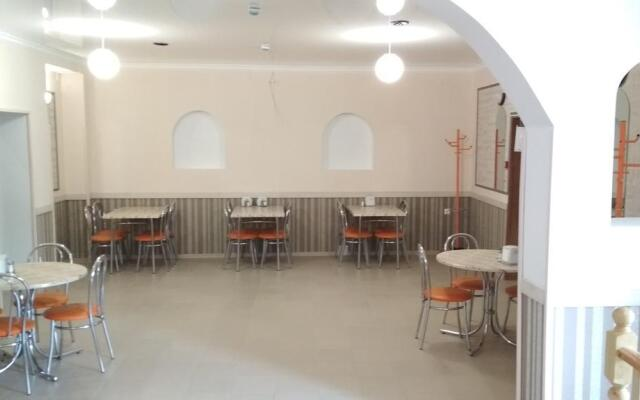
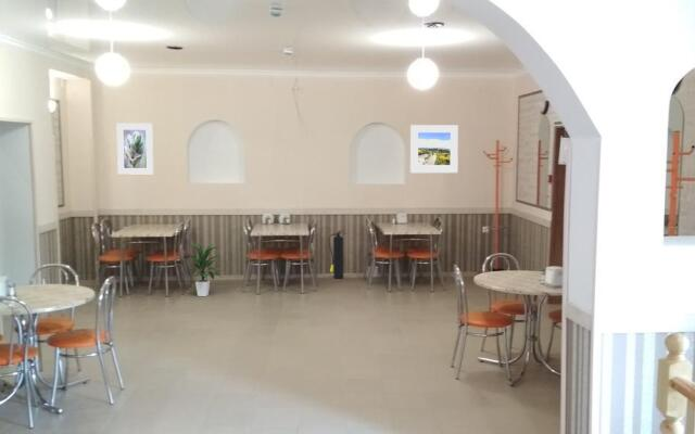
+ indoor plant (204, 268)
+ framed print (135, 149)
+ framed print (433, 149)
+ fire extinguisher (338, 253)
